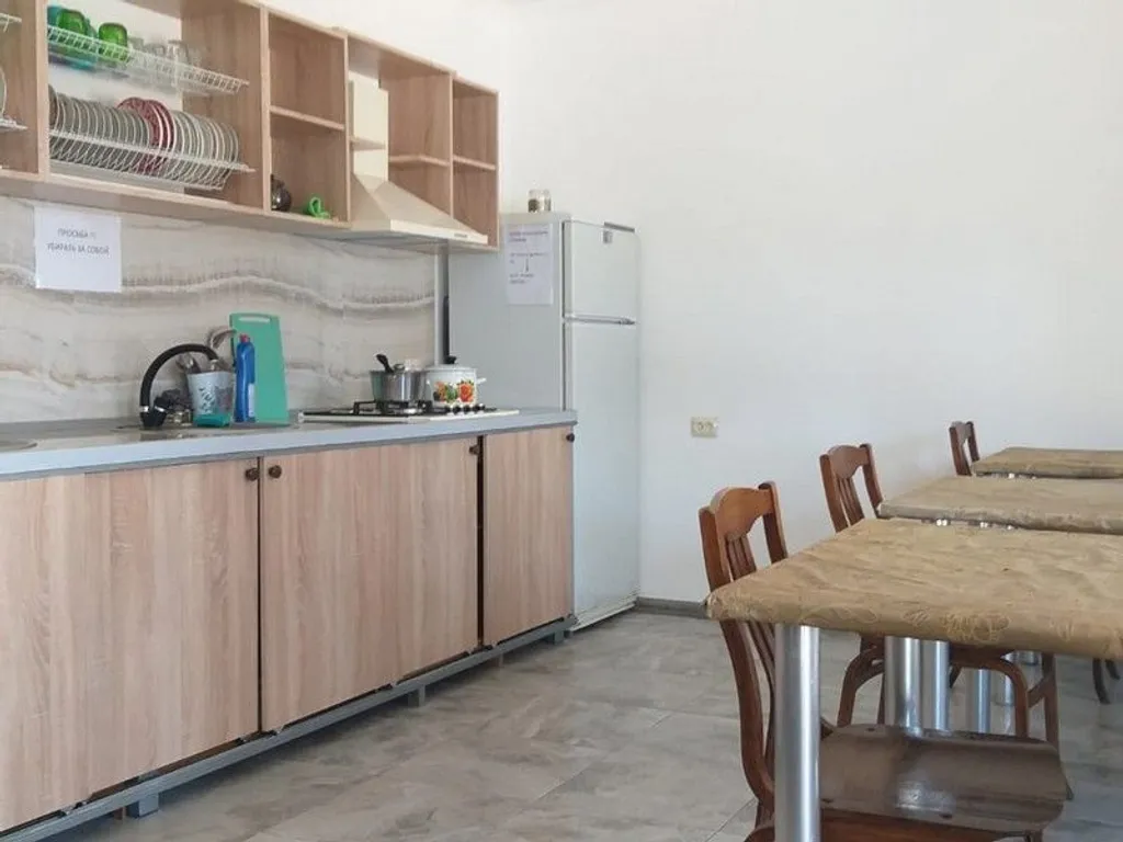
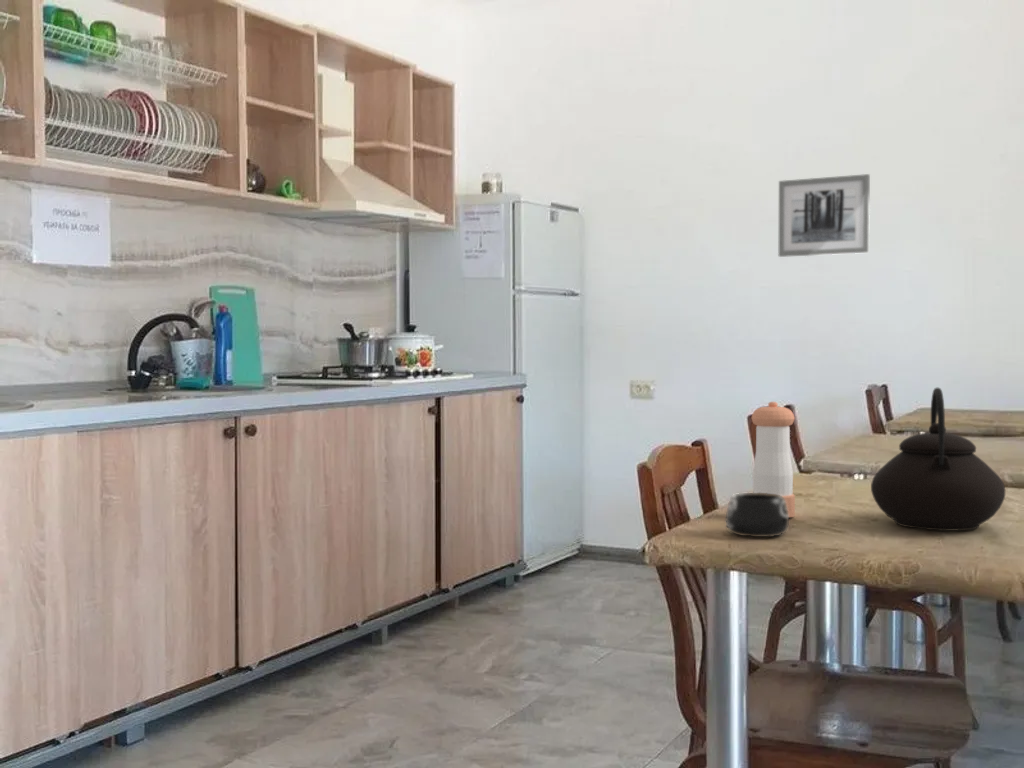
+ pepper shaker (772, 458)
+ teapot (936, 454)
+ wall art (823, 216)
+ mug (757, 513)
